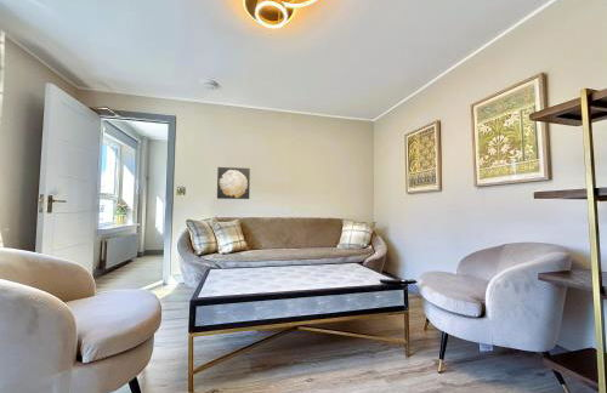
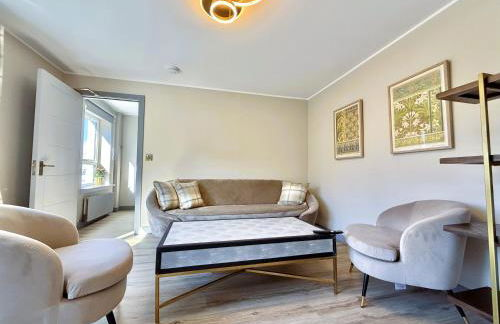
- wall art (233, 183)
